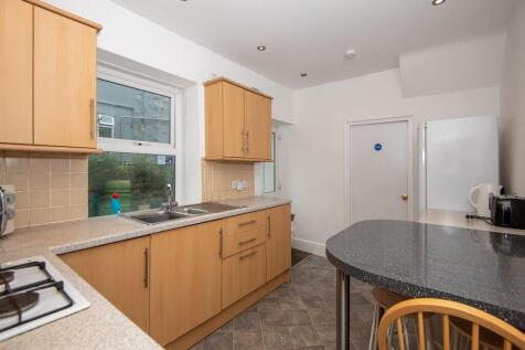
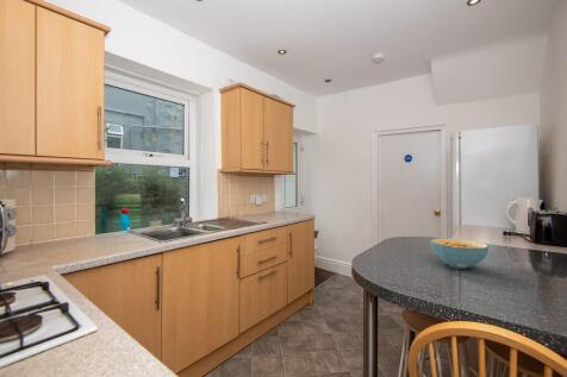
+ cereal bowl (457, 255)
